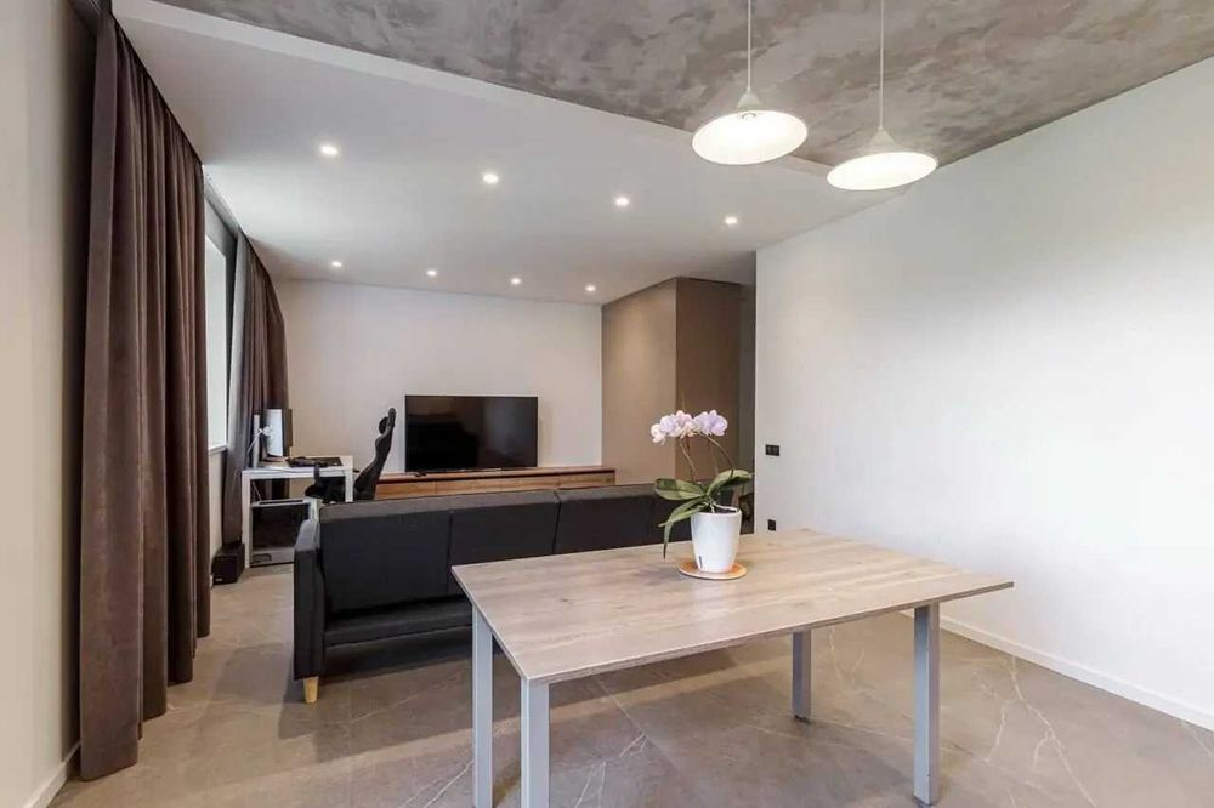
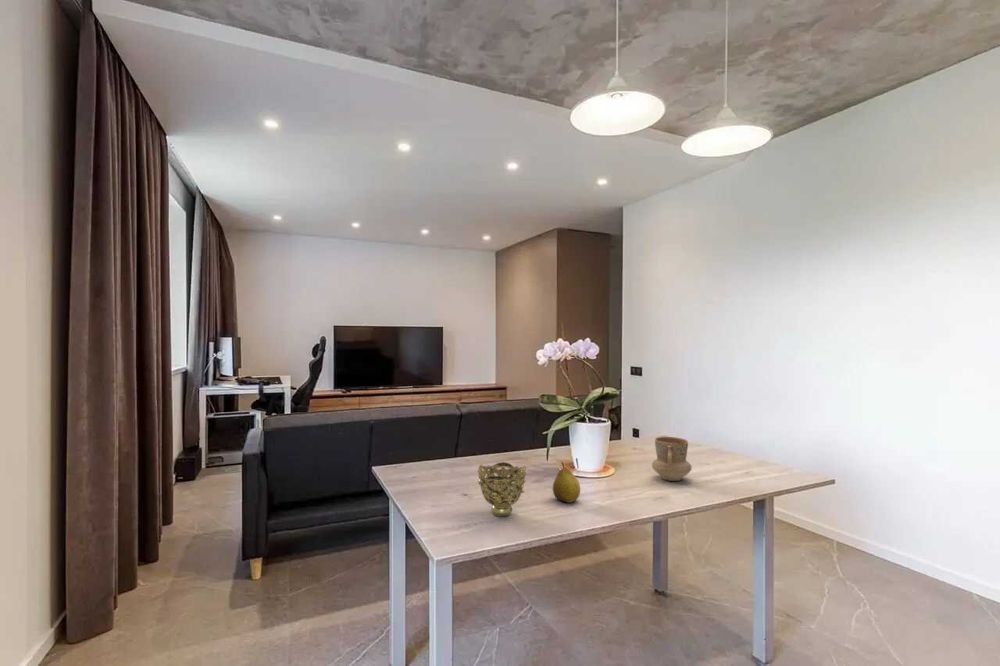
+ fruit (566, 481)
+ decorative bowl (501, 490)
+ mug (671, 459)
